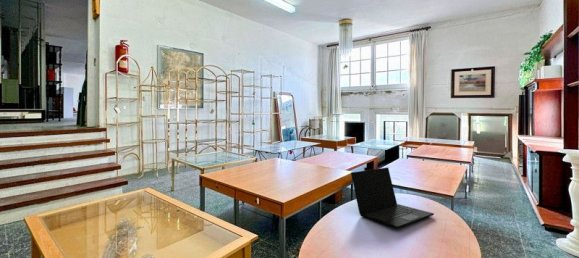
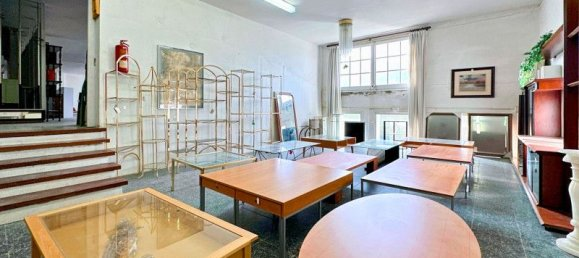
- laptop (391, 193)
